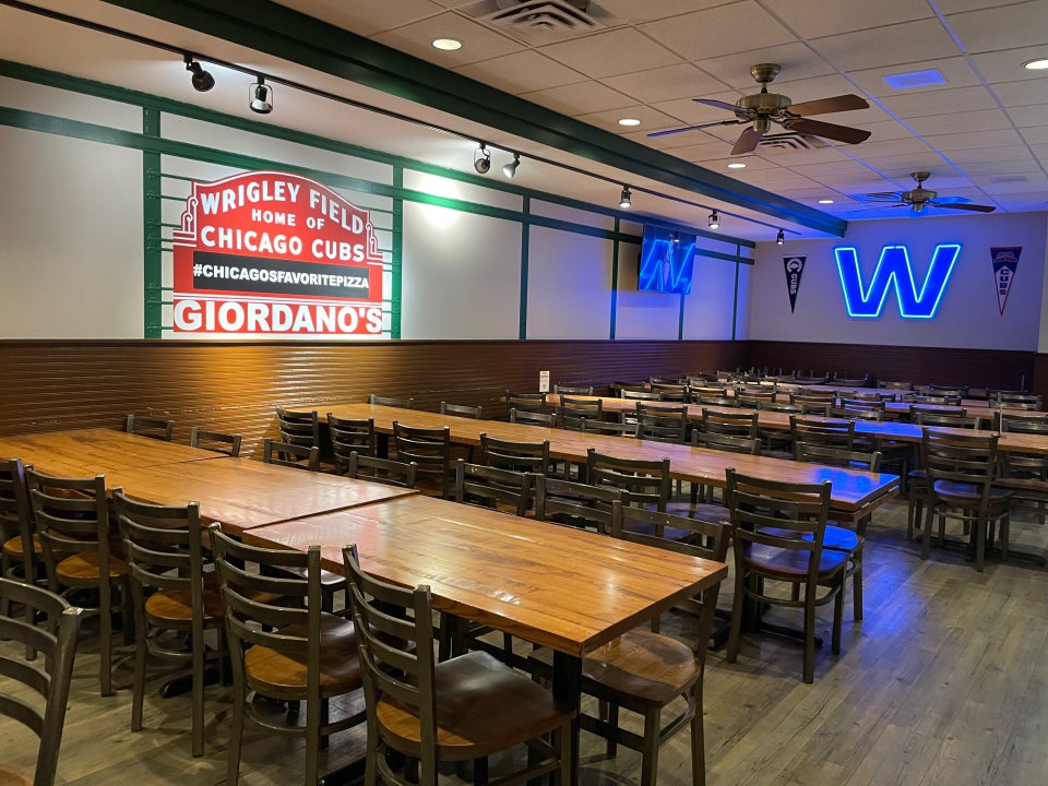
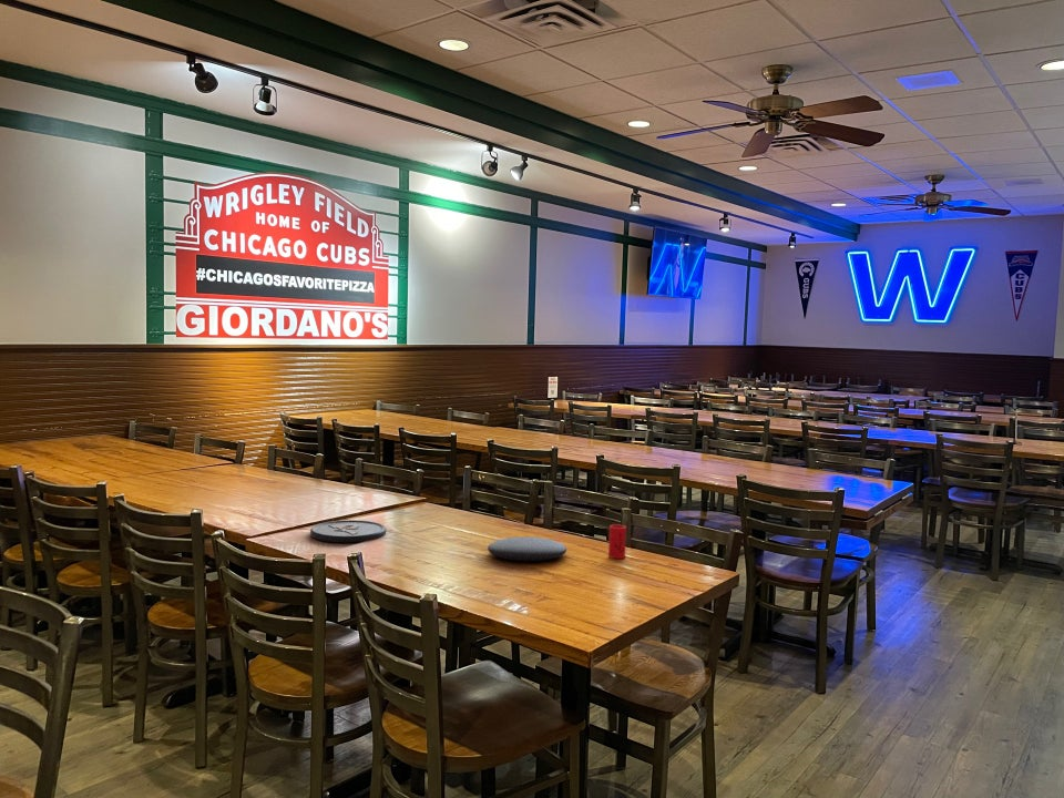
+ cup (617, 541)
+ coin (348, 531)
+ plate (526, 548)
